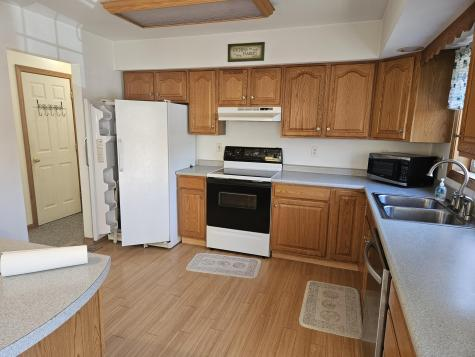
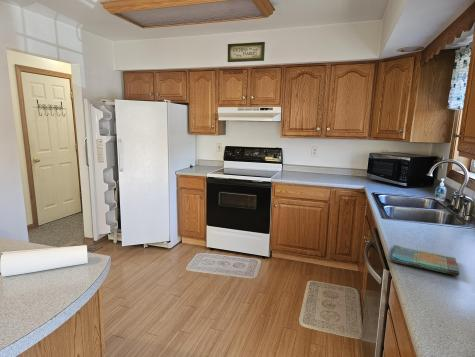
+ dish towel (422, 258)
